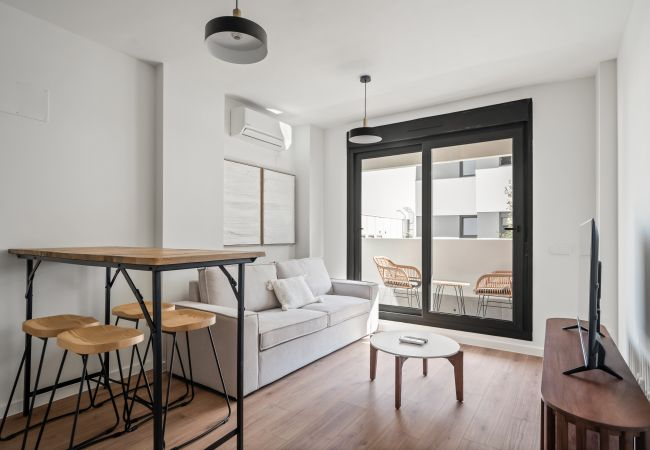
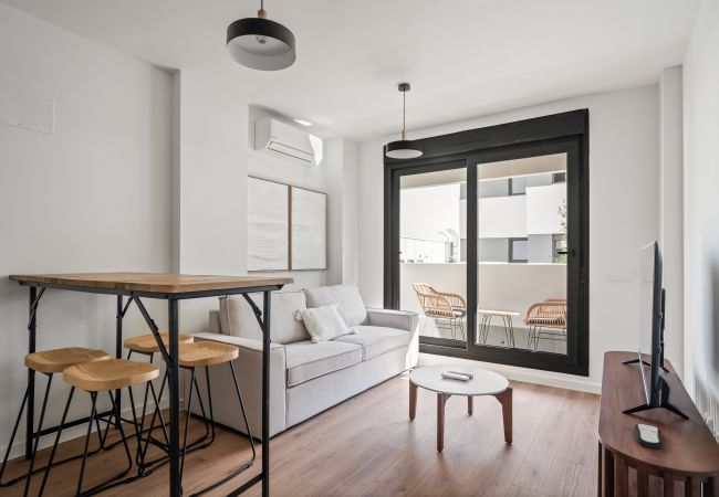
+ remote control (648, 435)
